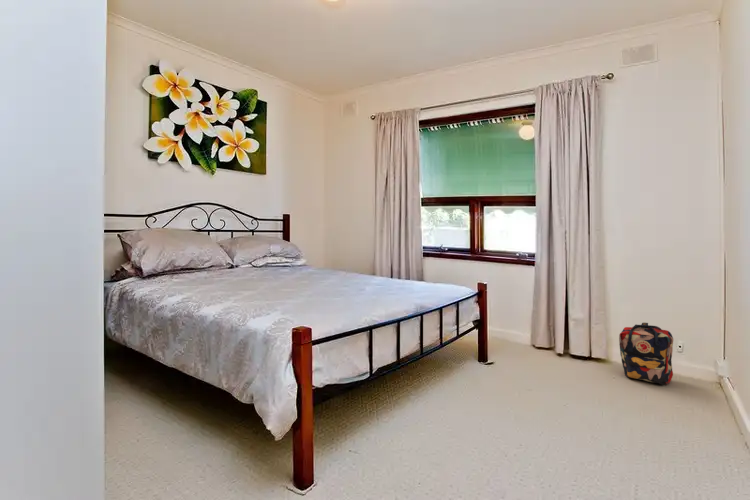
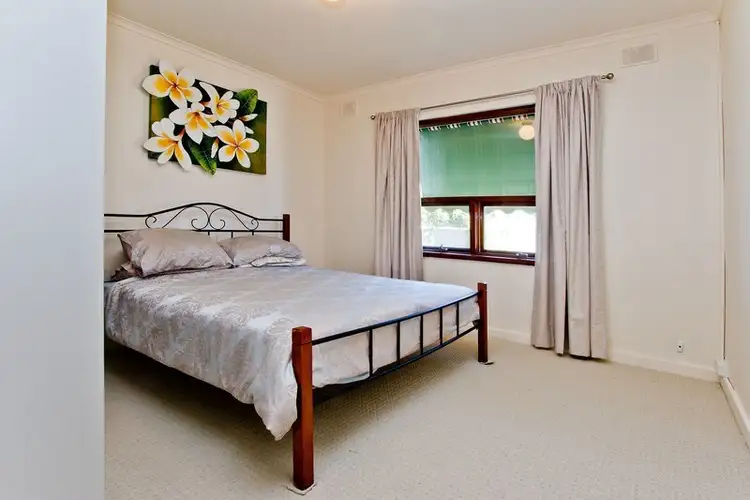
- backpack (645, 350)
